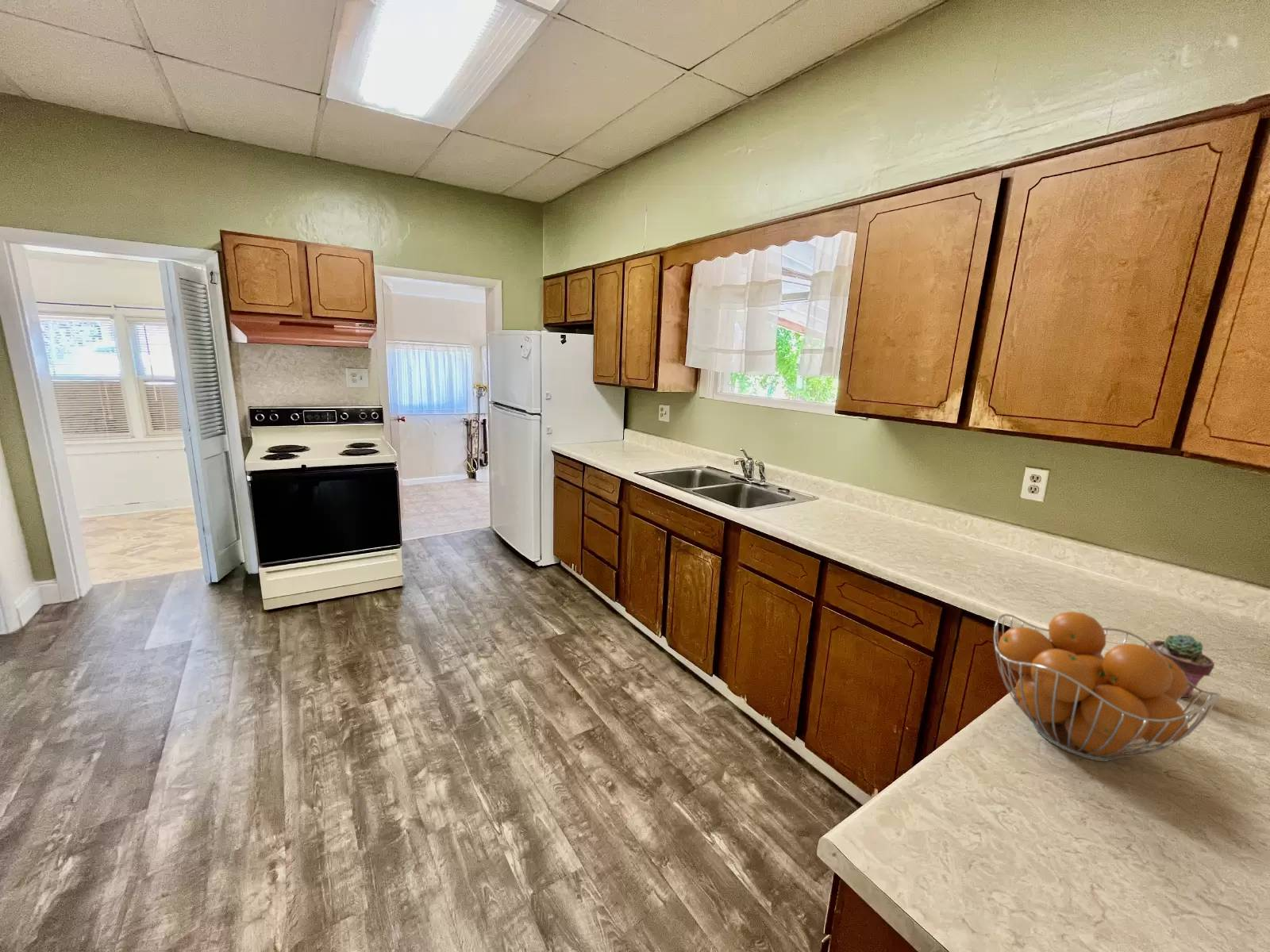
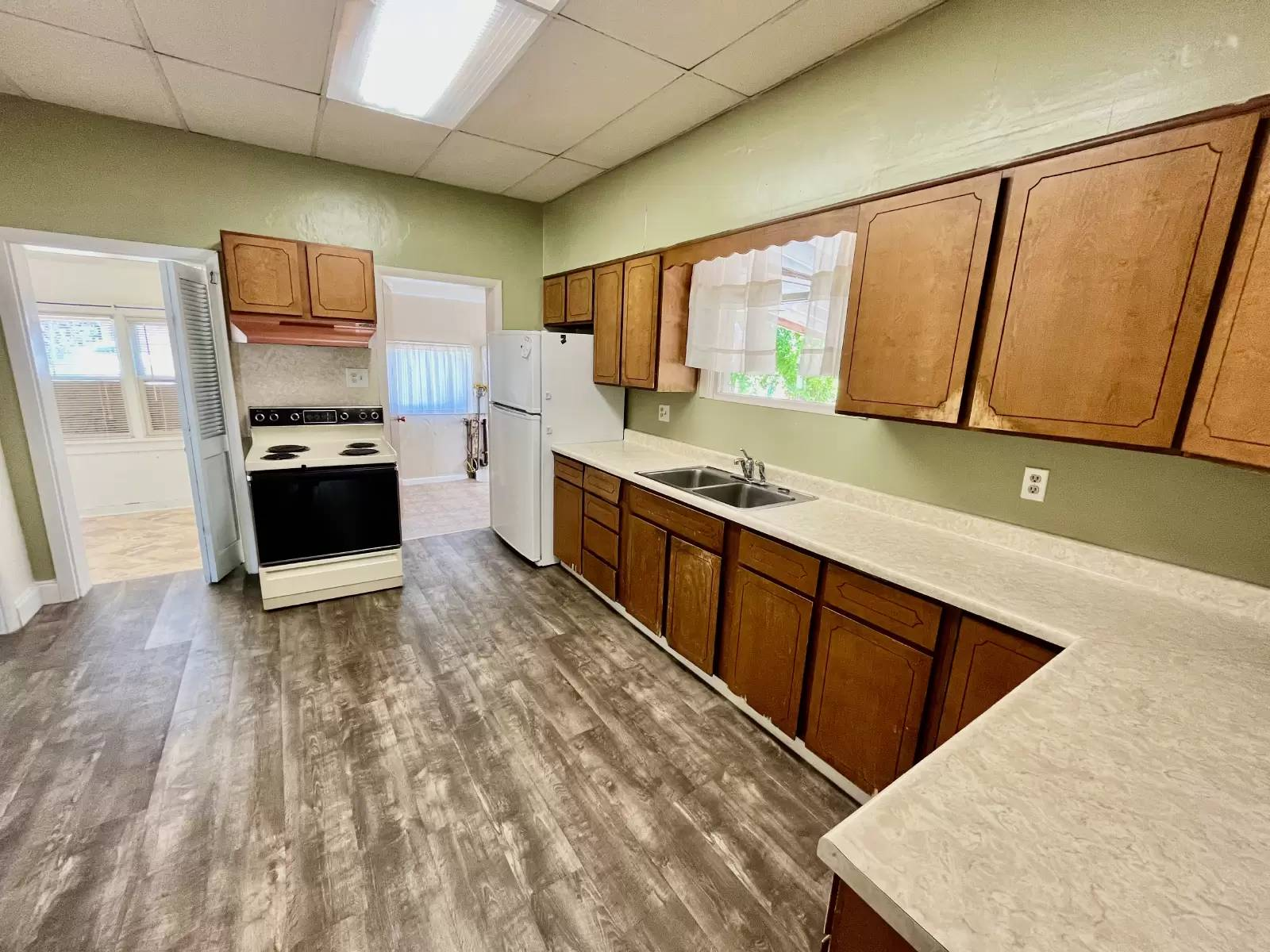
- potted succulent (1178, 662)
- fruit basket (1087, 683)
